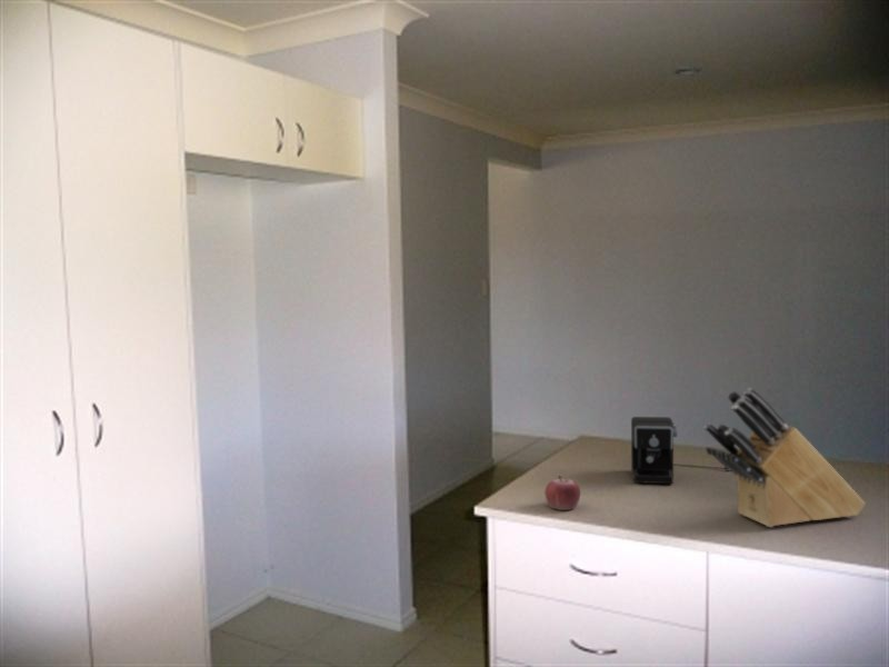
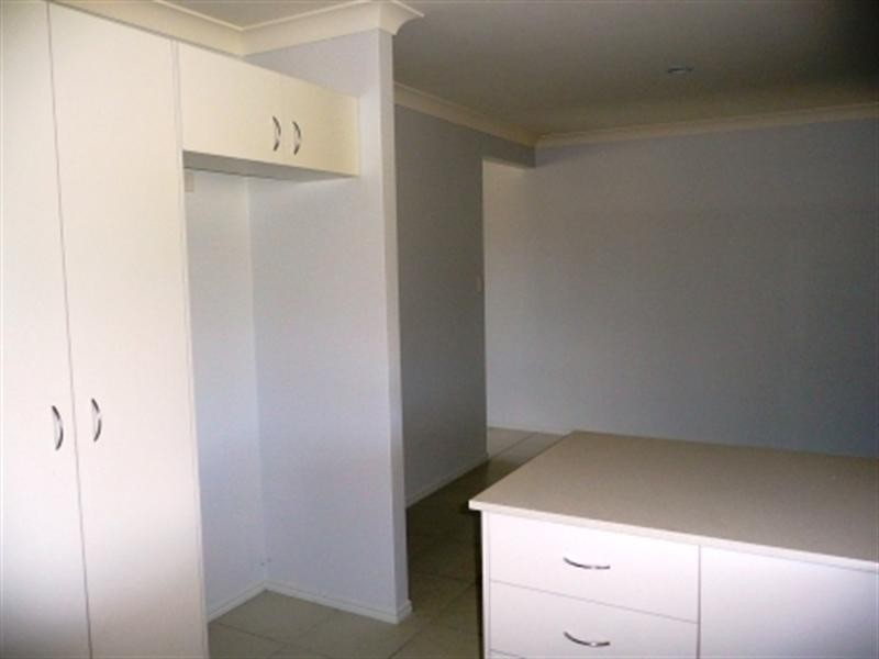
- coffee maker (672, 448)
- knife block (782, 450)
- fruit (562, 490)
